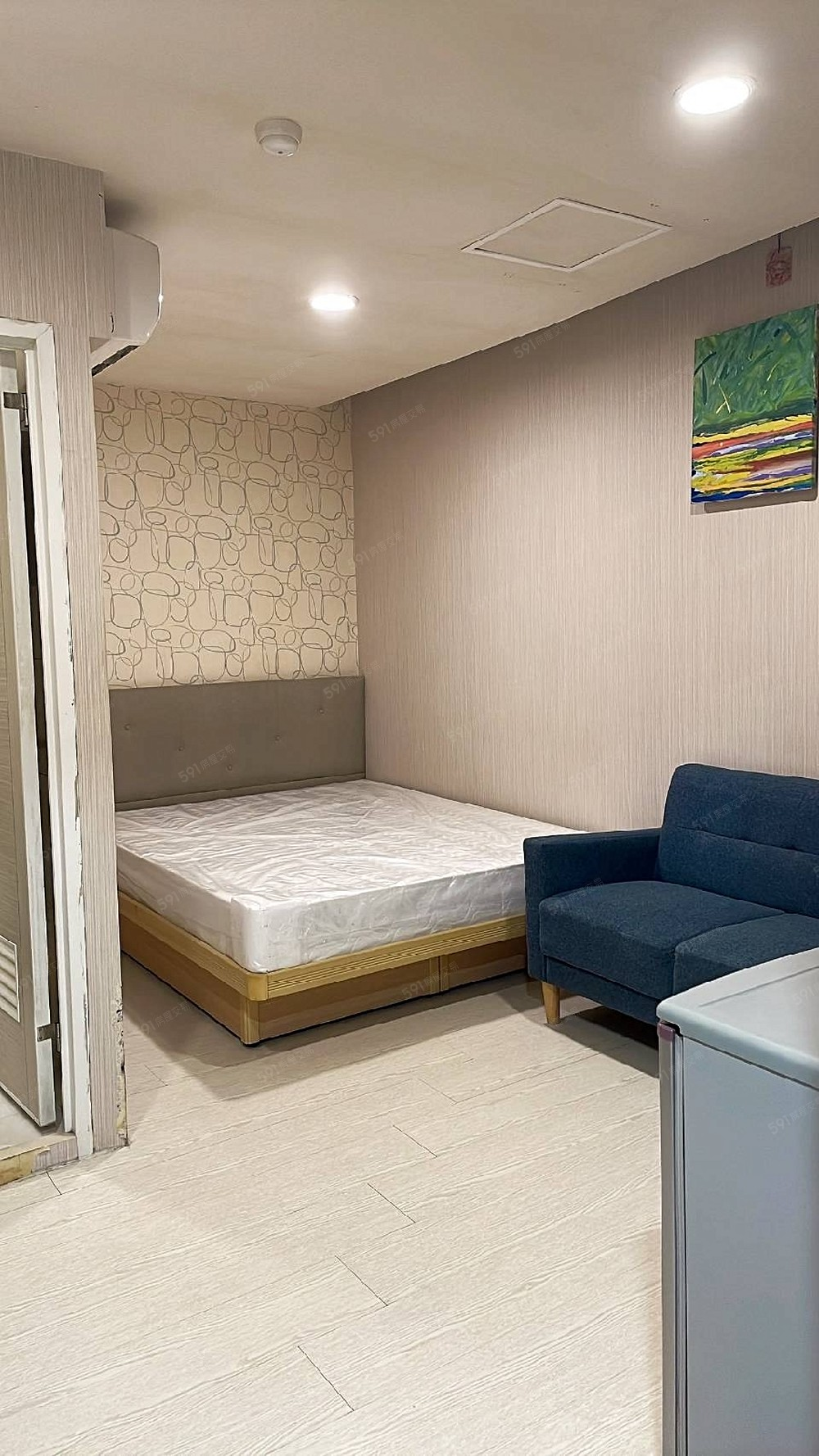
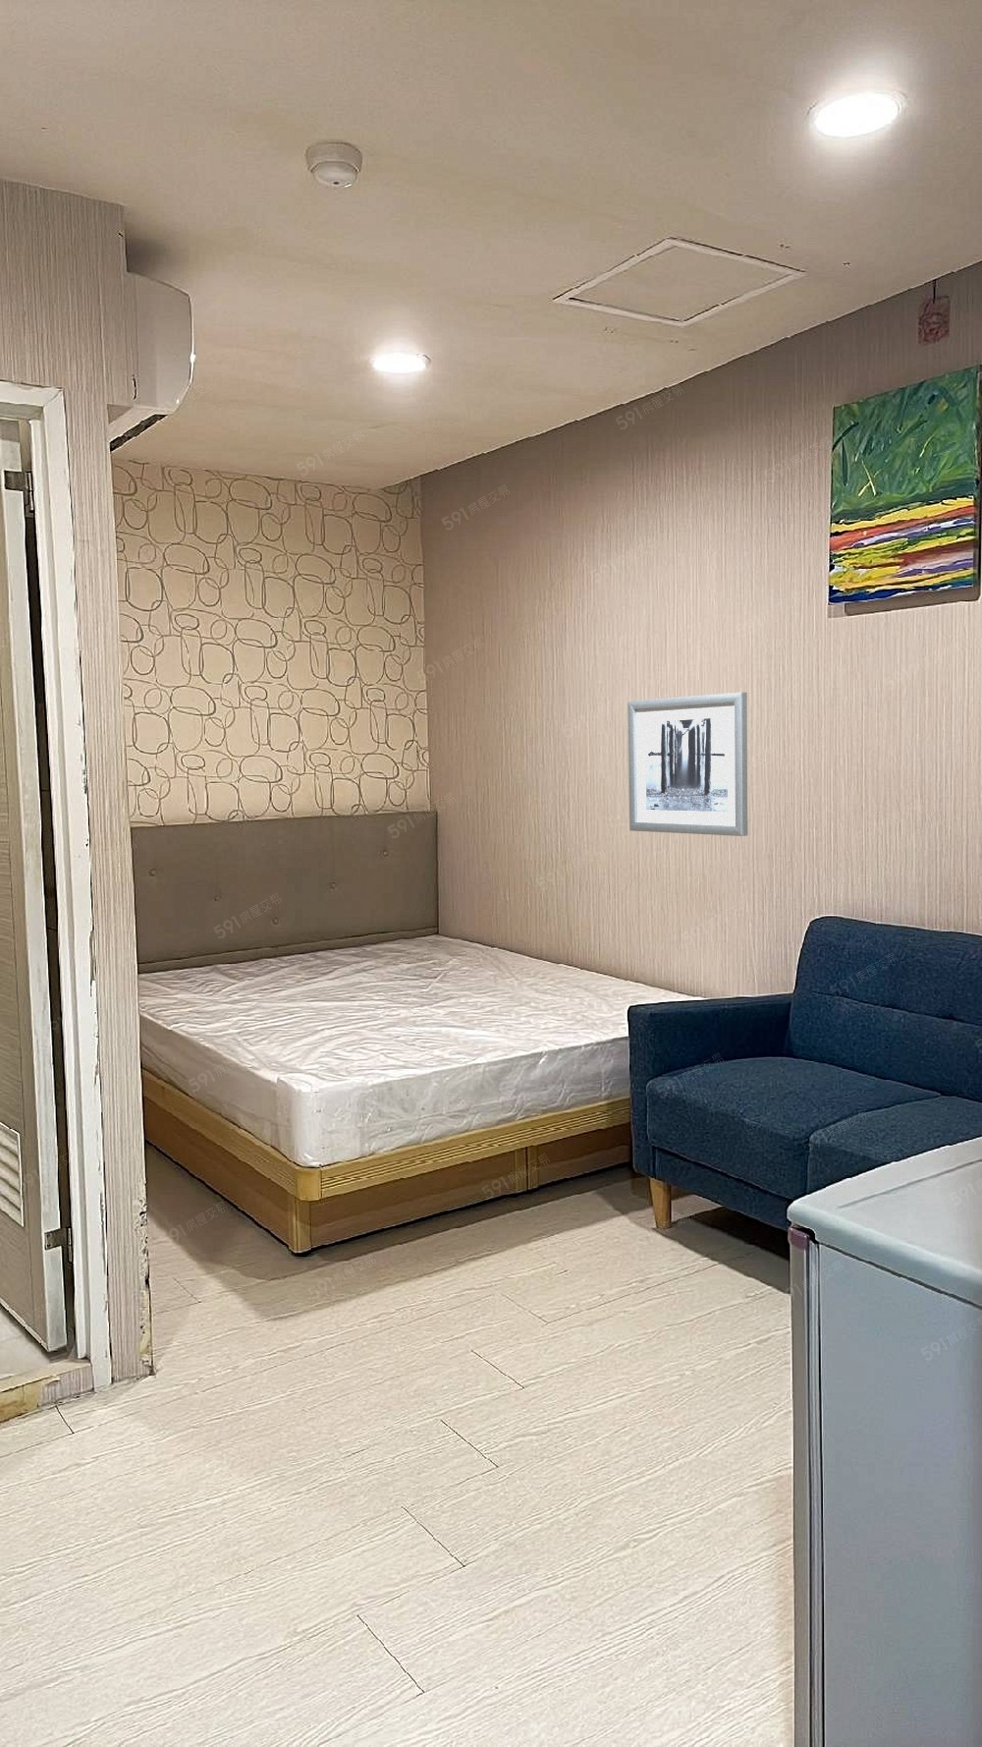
+ wall art (685, 766)
